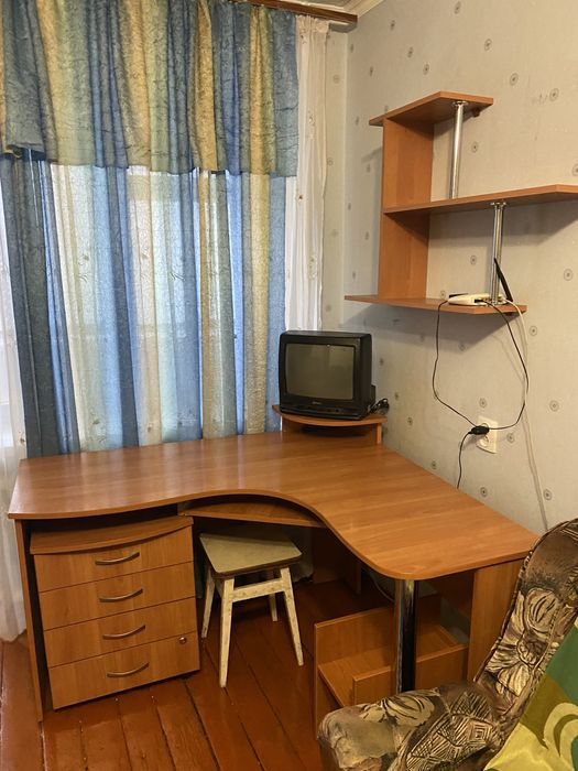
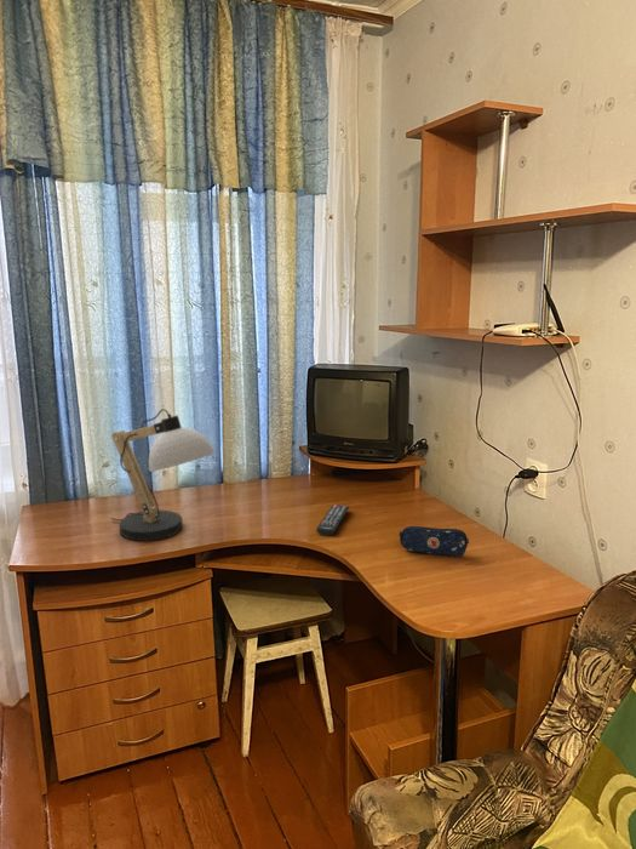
+ desk lamp (155, 469)
+ remote control (333, 518)
+ pencil case (432, 540)
